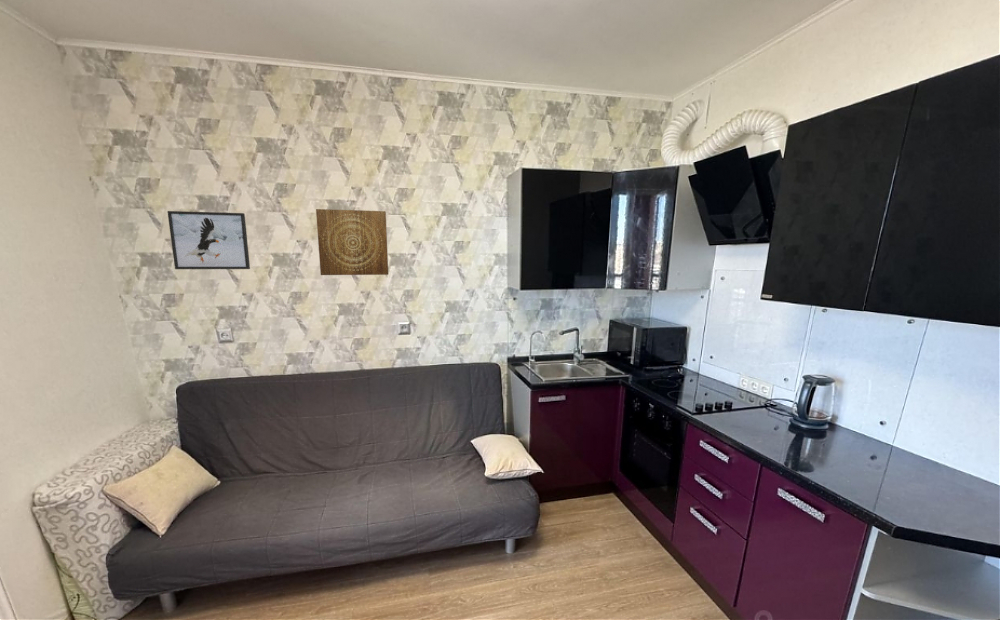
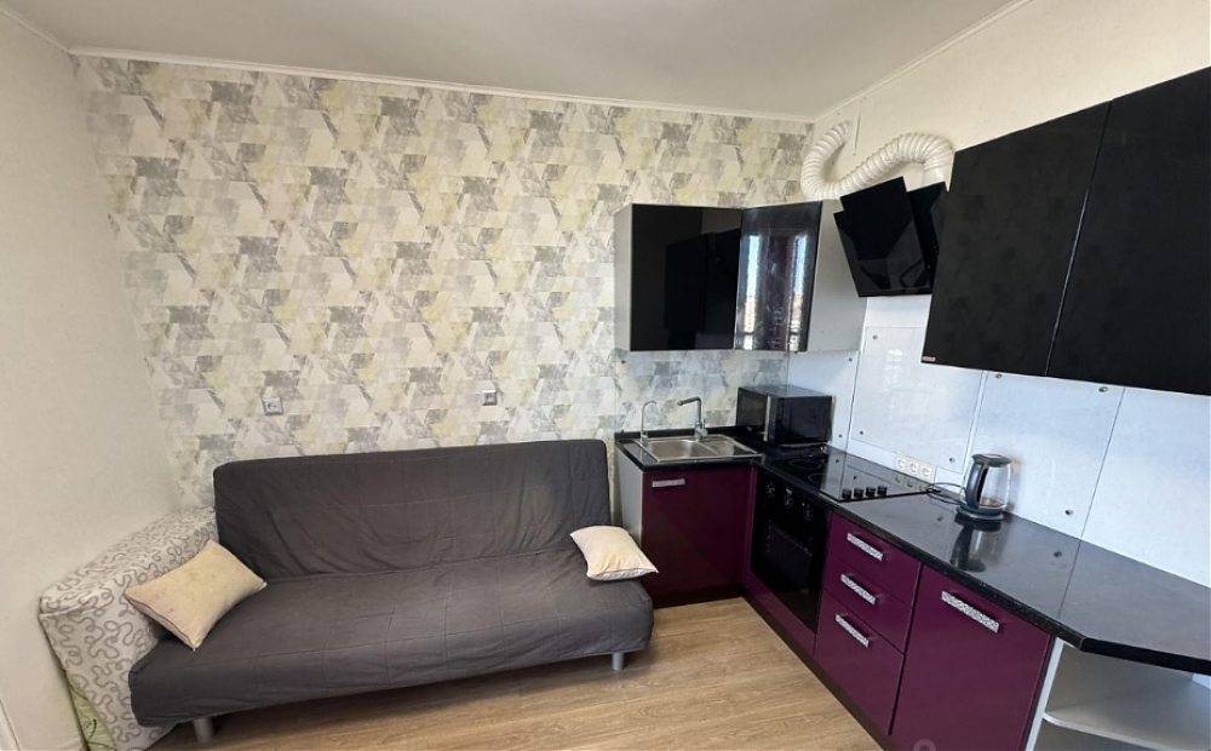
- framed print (210, 241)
- wall art (353, 243)
